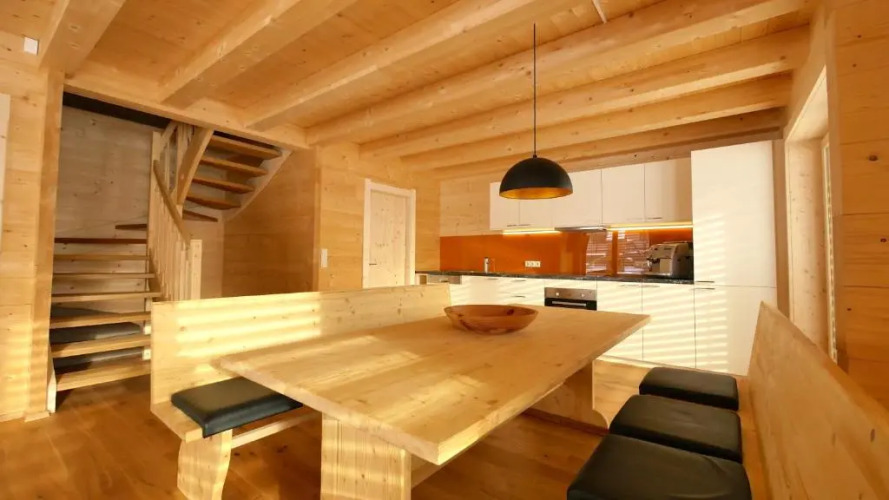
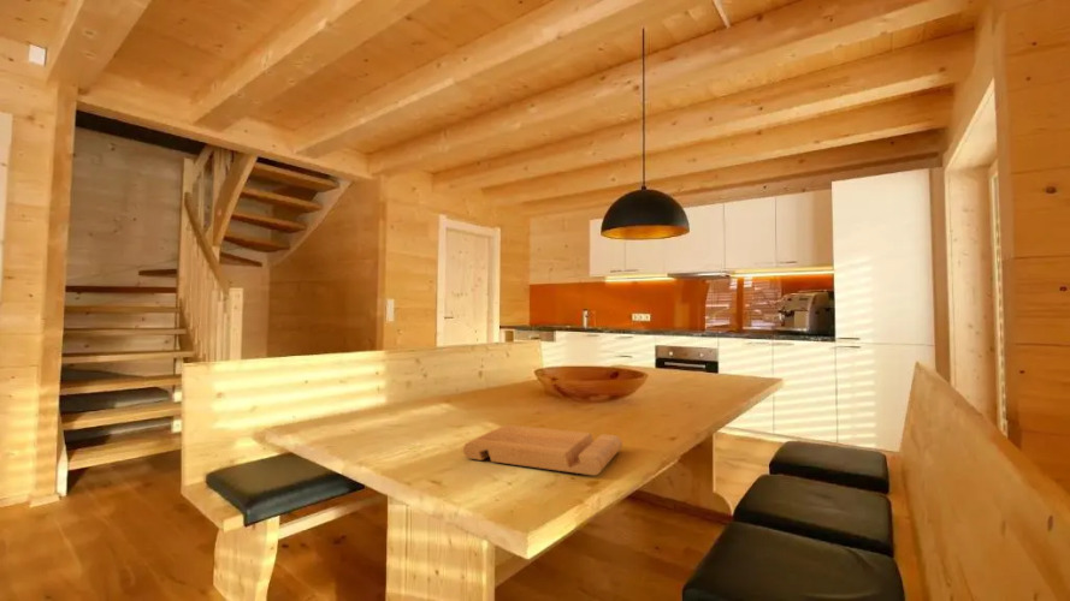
+ cutting board (544, 446)
